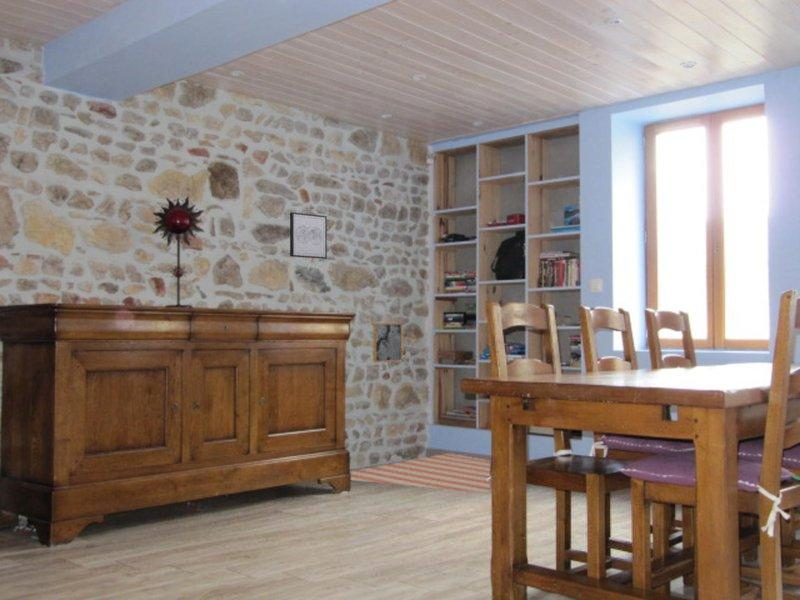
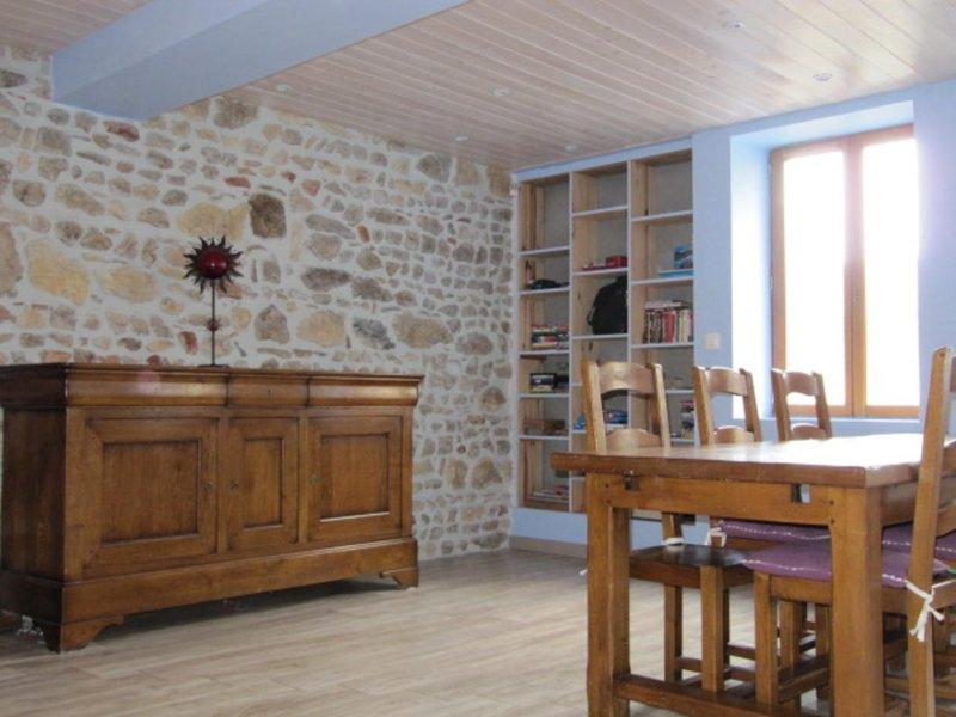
- rug (433, 476)
- wall art (387, 342)
- wall art (308, 235)
